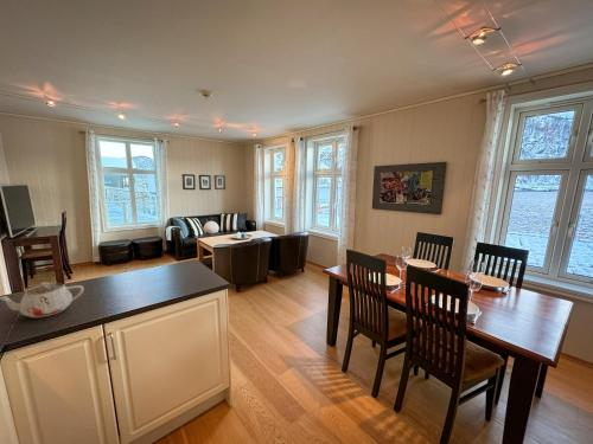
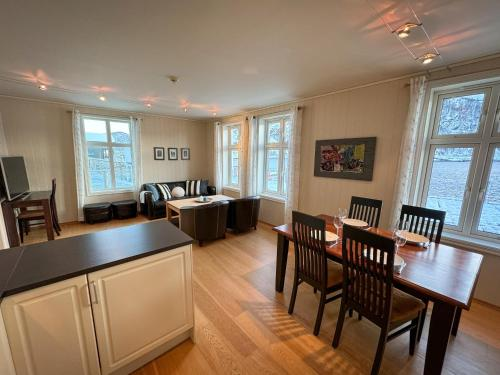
- teapot (43, 297)
